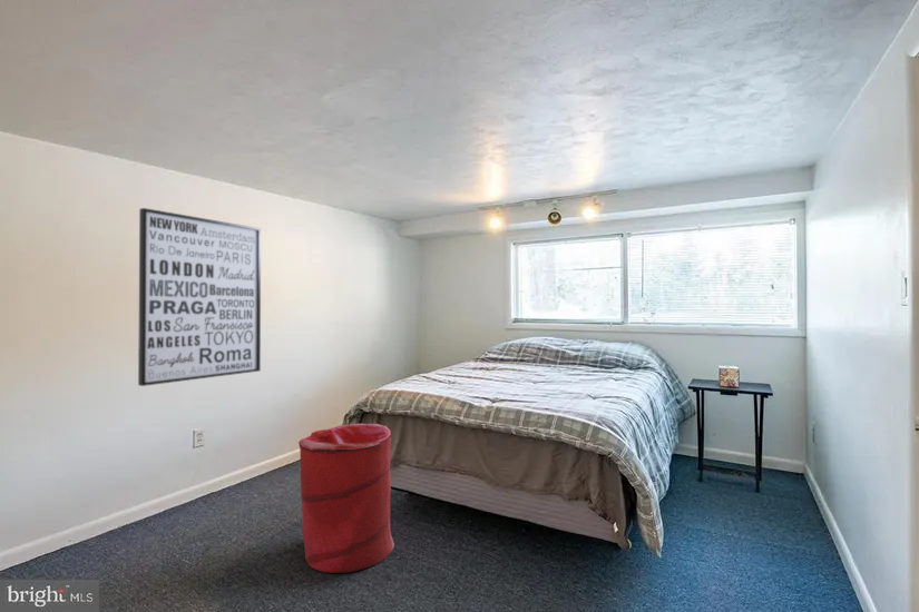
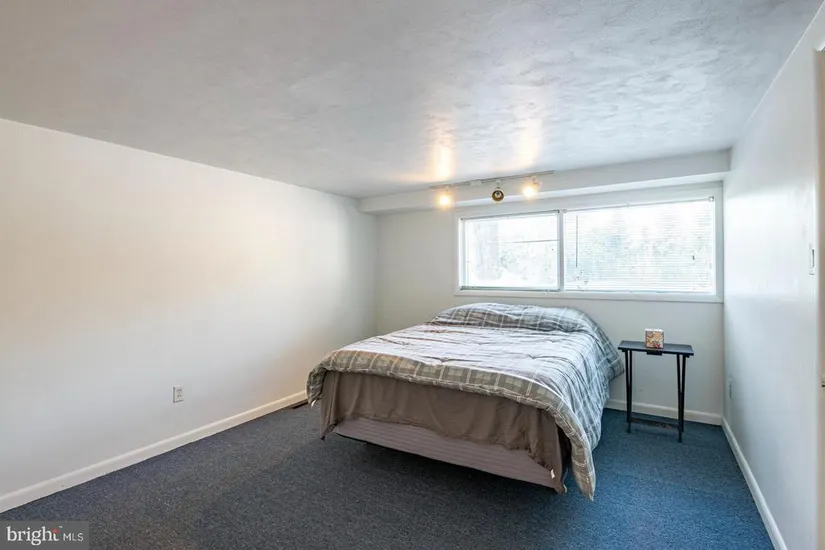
- laundry hamper (345, 490)
- wall art (206, 298)
